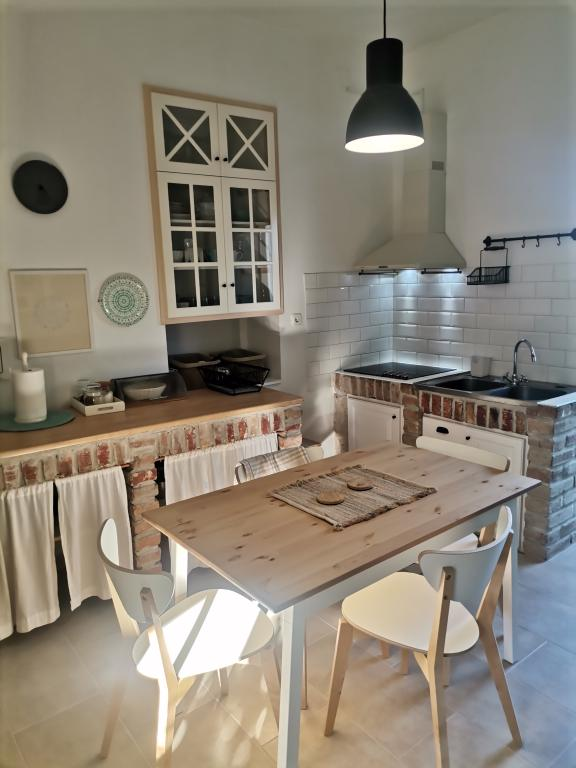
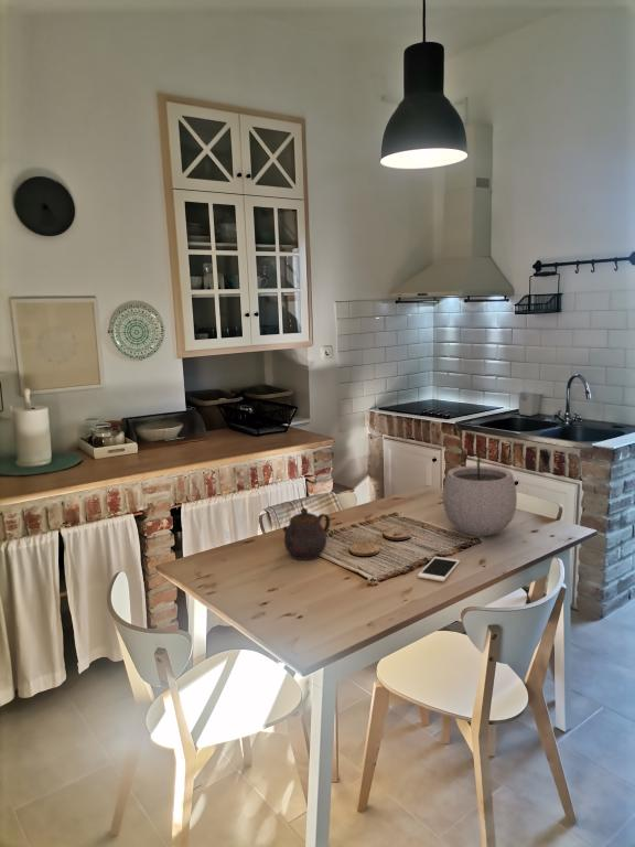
+ plant pot (478, 490)
+ cell phone (439, 568)
+ teapot (306, 530)
